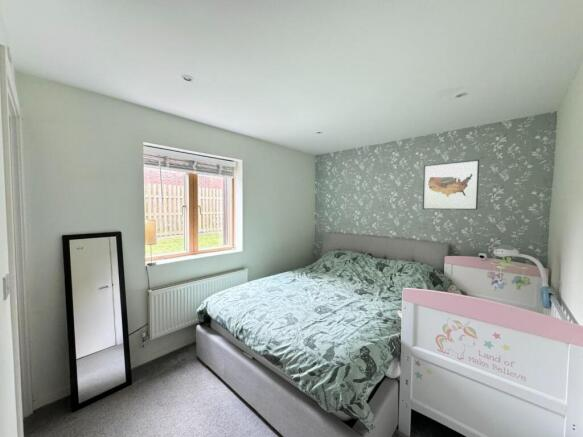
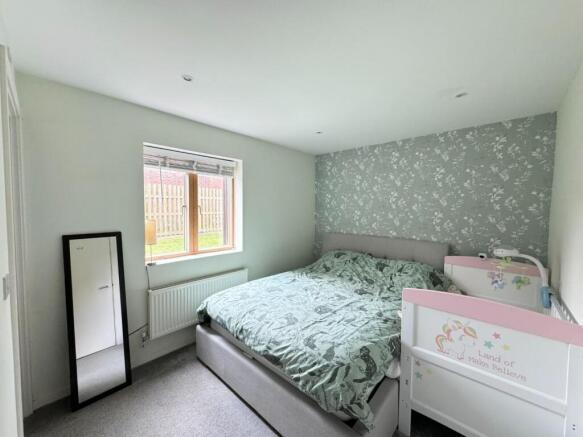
- wall art (449, 186)
